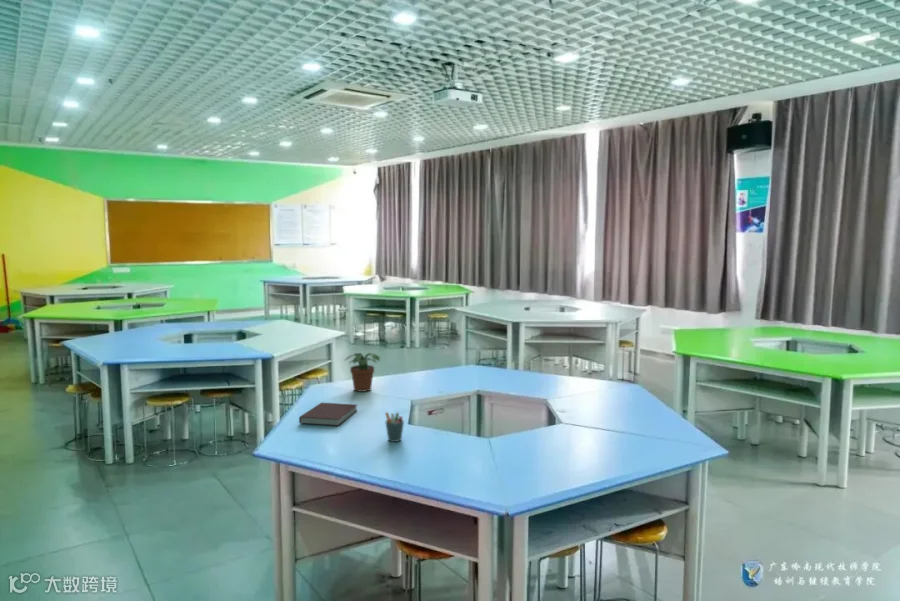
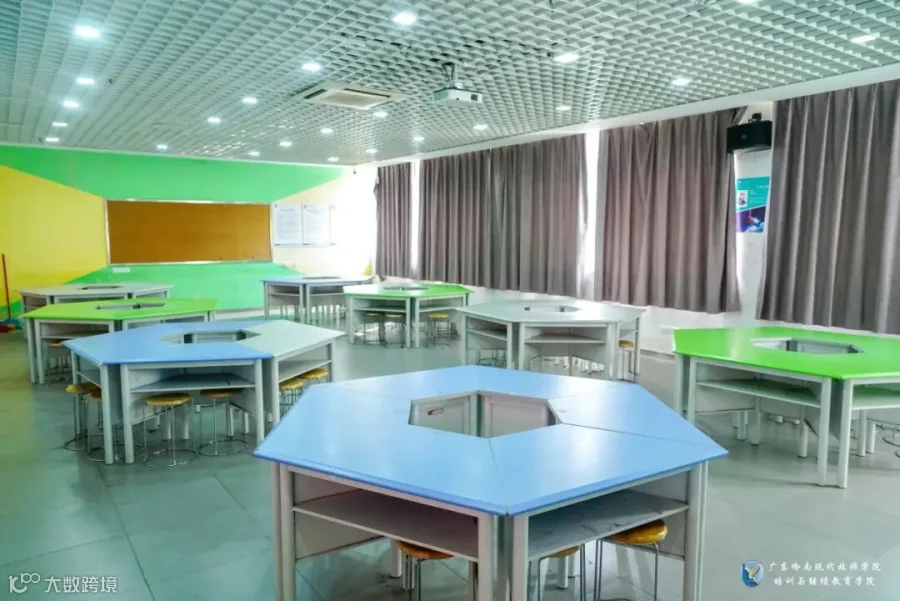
- potted plant (363, 371)
- pen holder (394, 425)
- notebook (329, 413)
